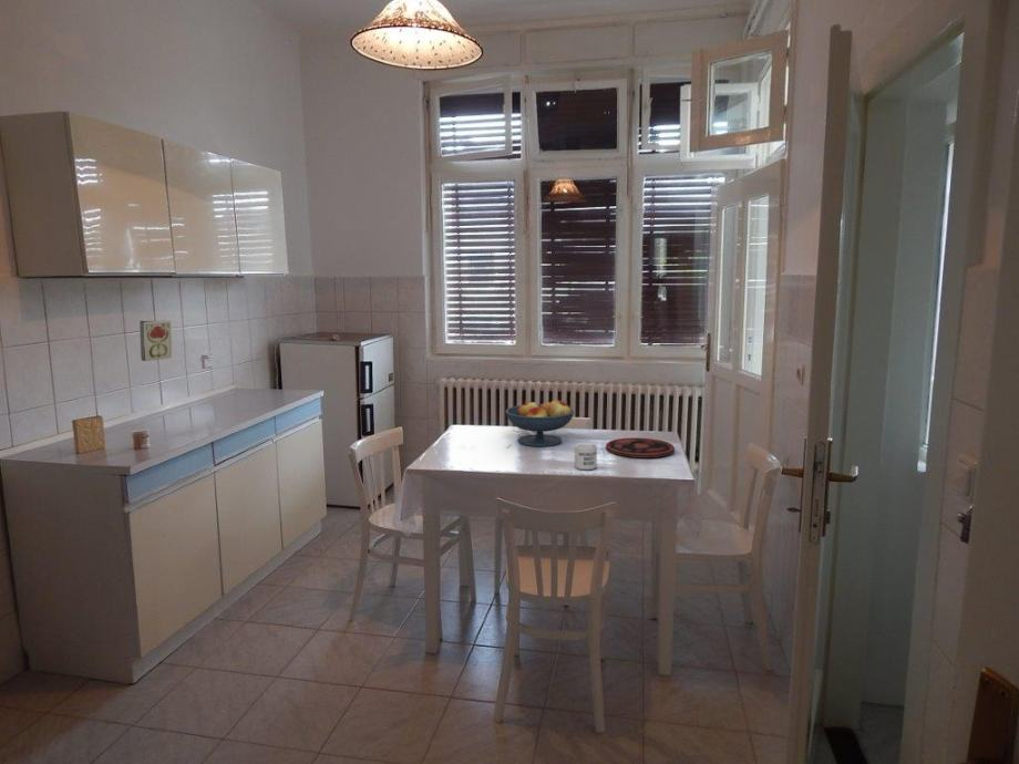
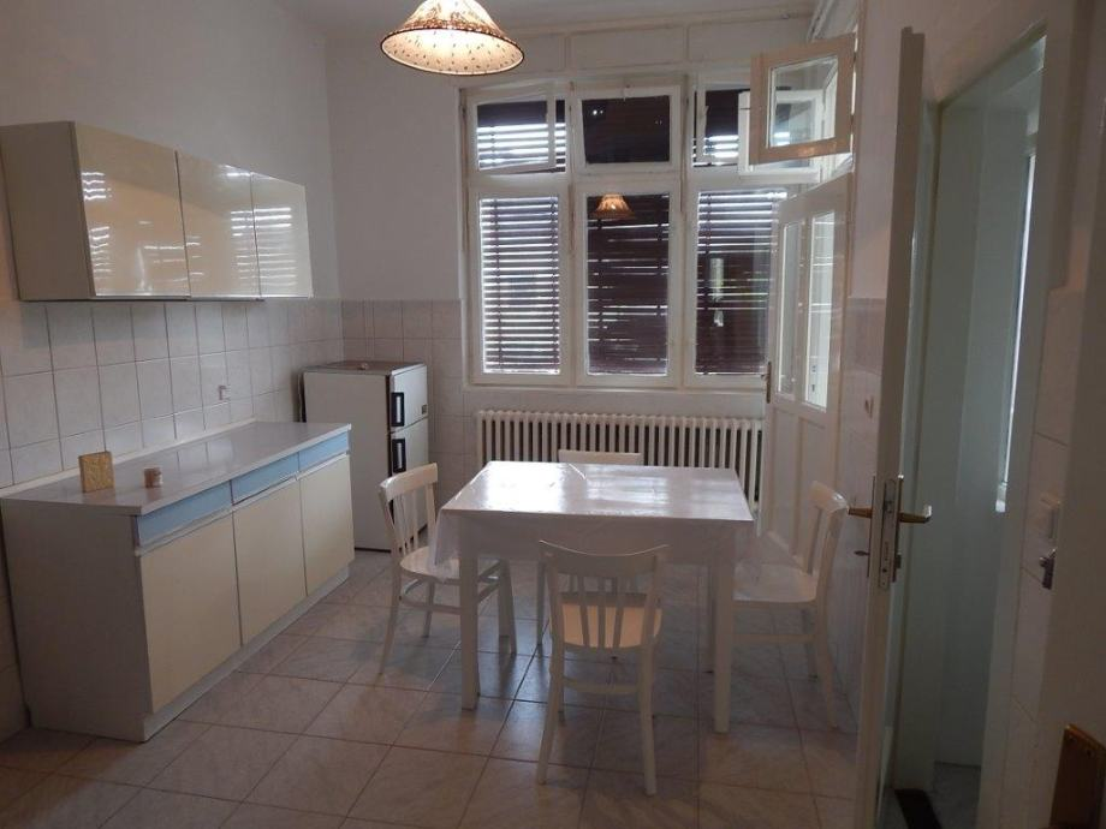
- plate (639, 446)
- fruit bowl (539, 420)
- mug (584, 455)
- decorative tile (156, 340)
